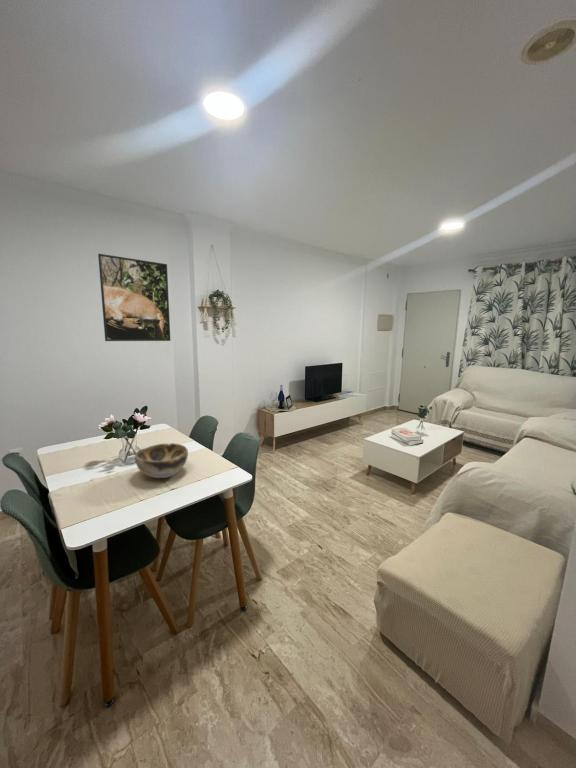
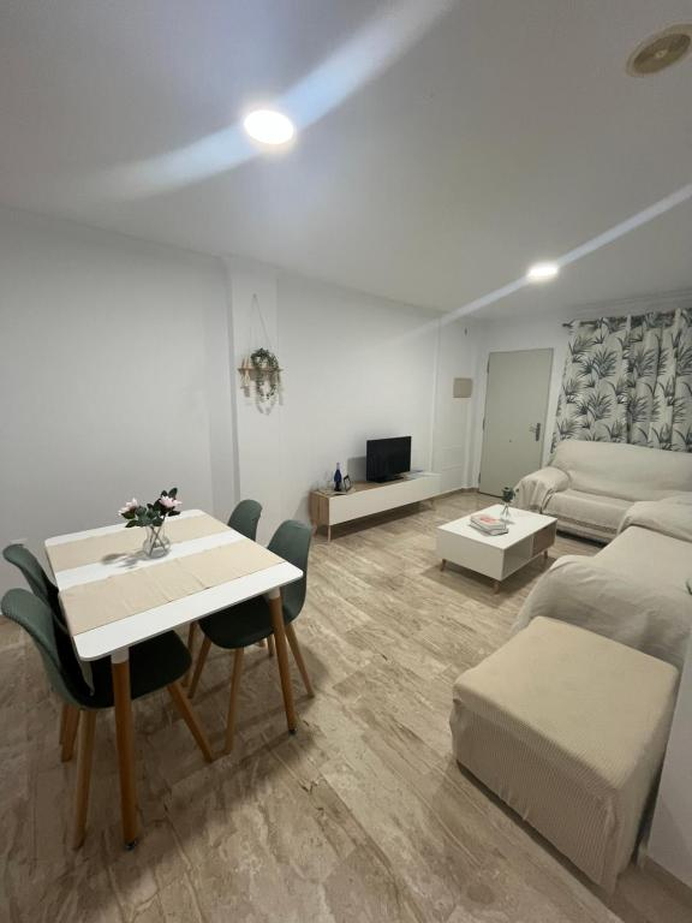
- decorative bowl (162, 463)
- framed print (137, 301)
